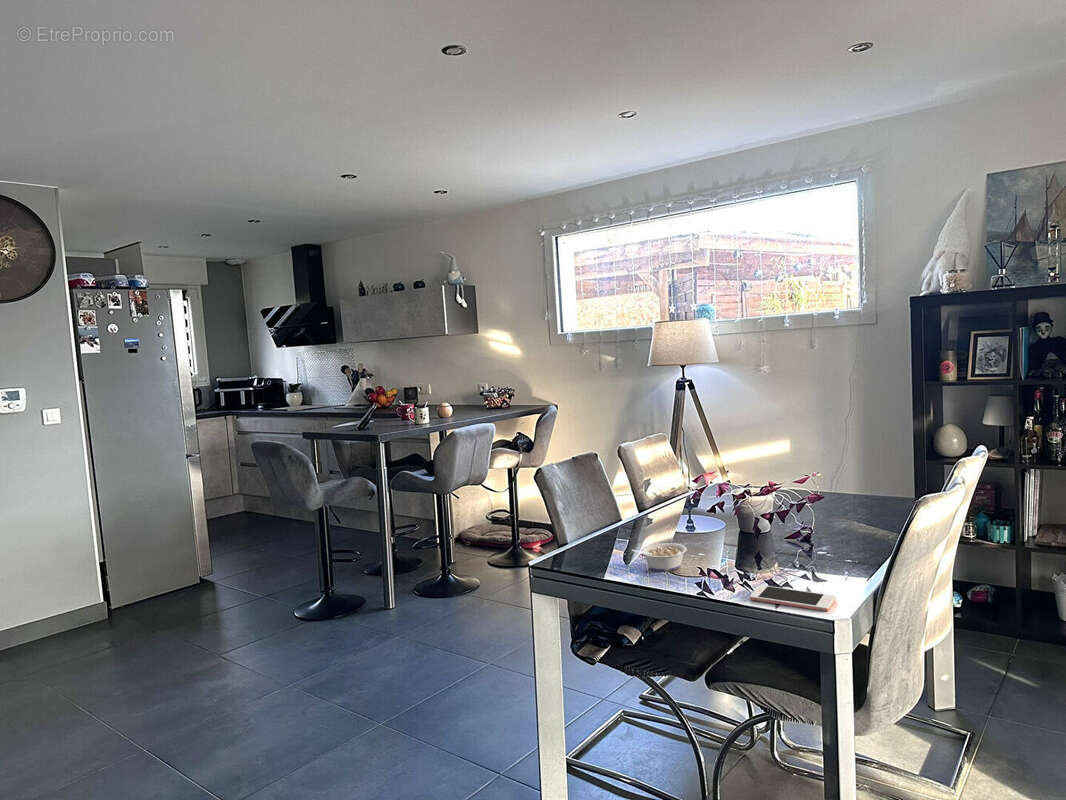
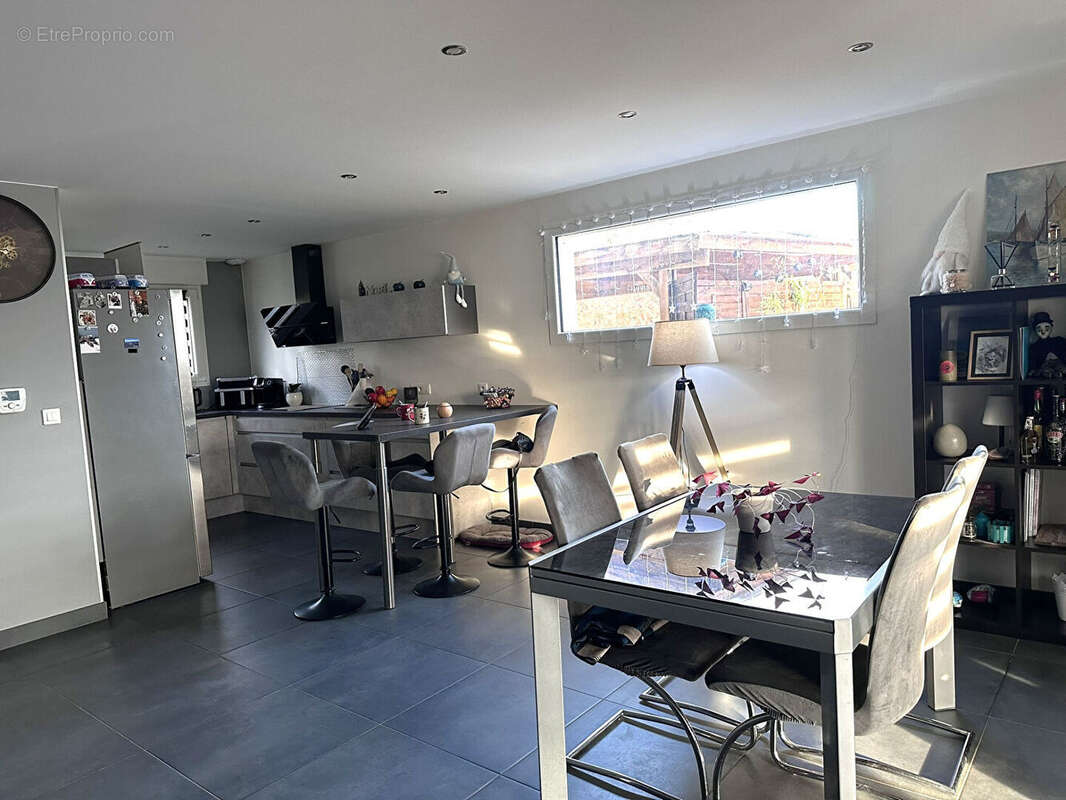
- legume (662, 556)
- cell phone (792, 597)
